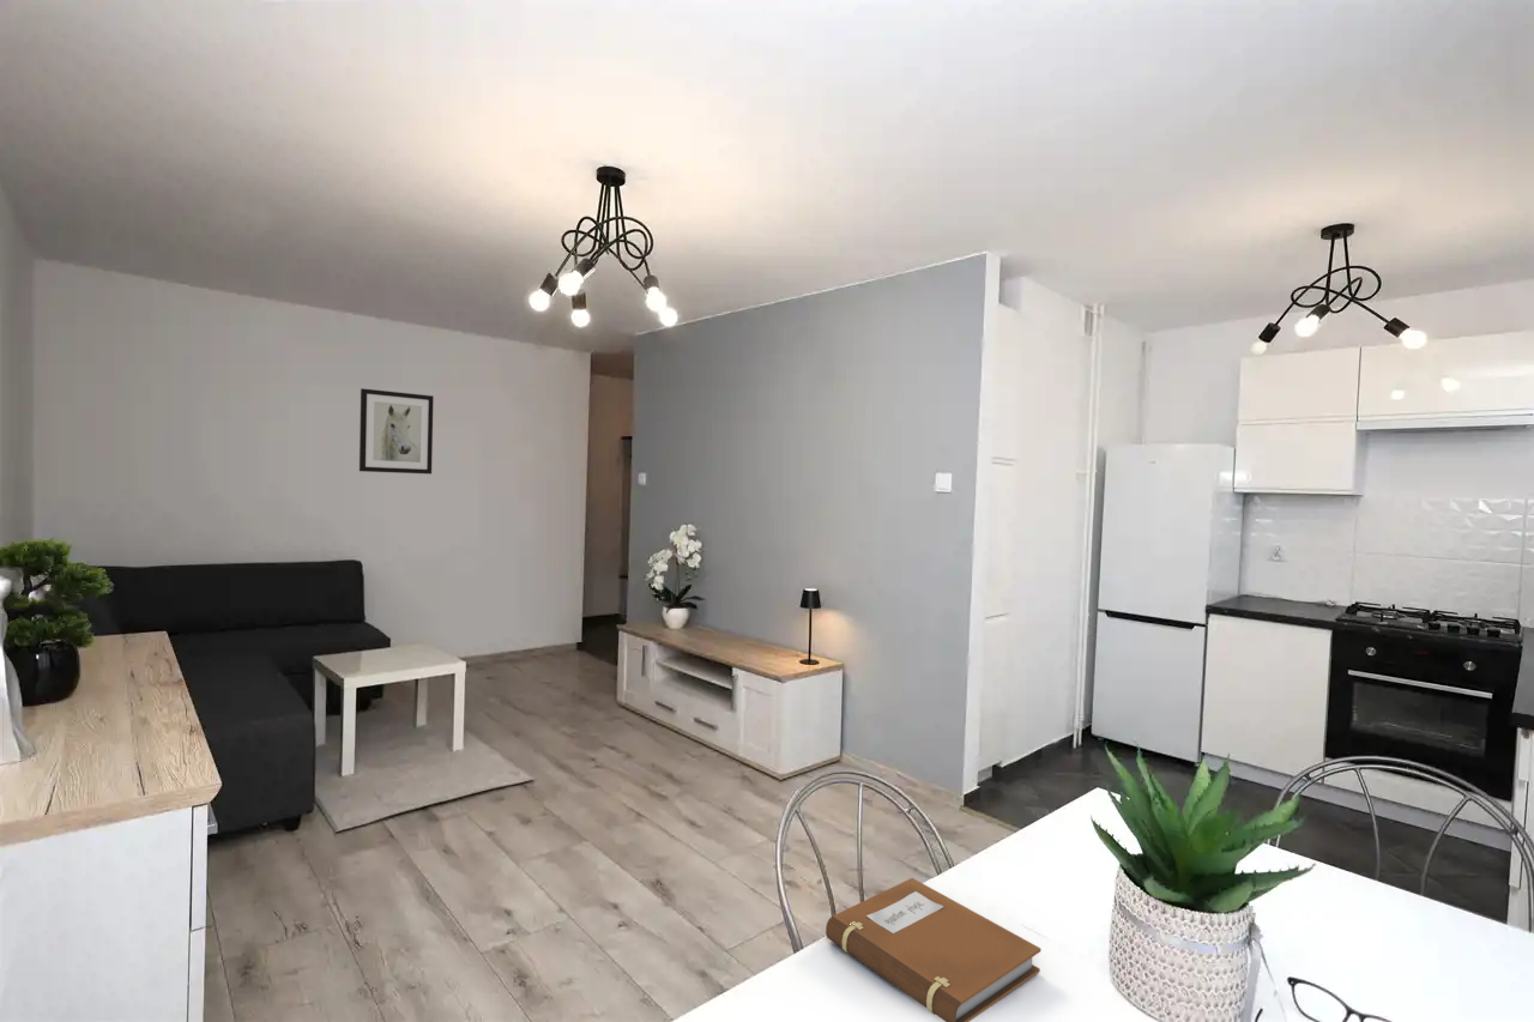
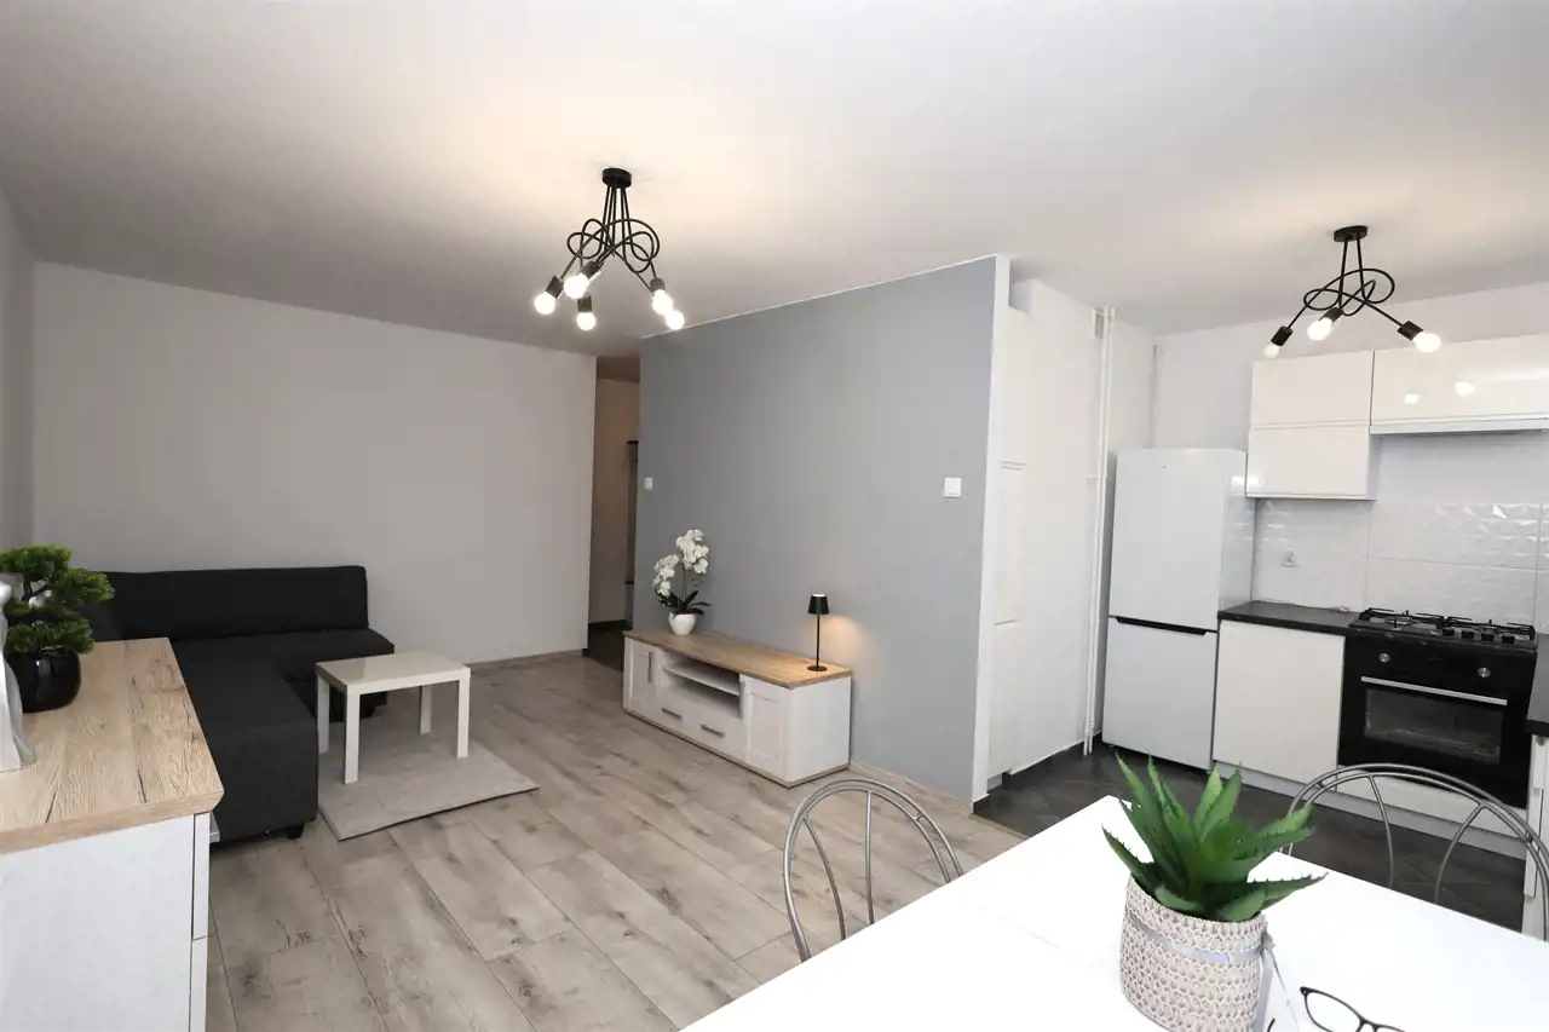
- notebook (925, 942)
- wall art (397, 433)
